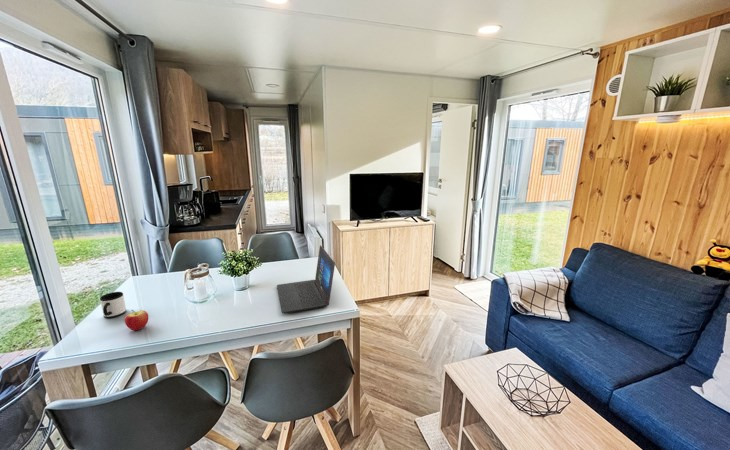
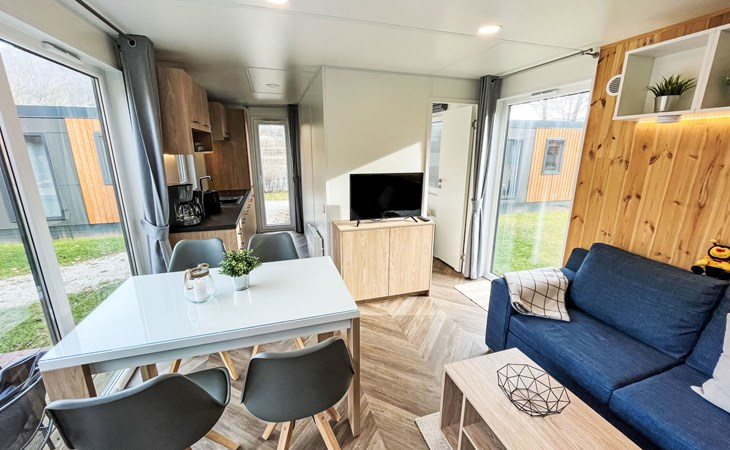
- laptop (303, 281)
- mug (111, 306)
- apple (136, 318)
